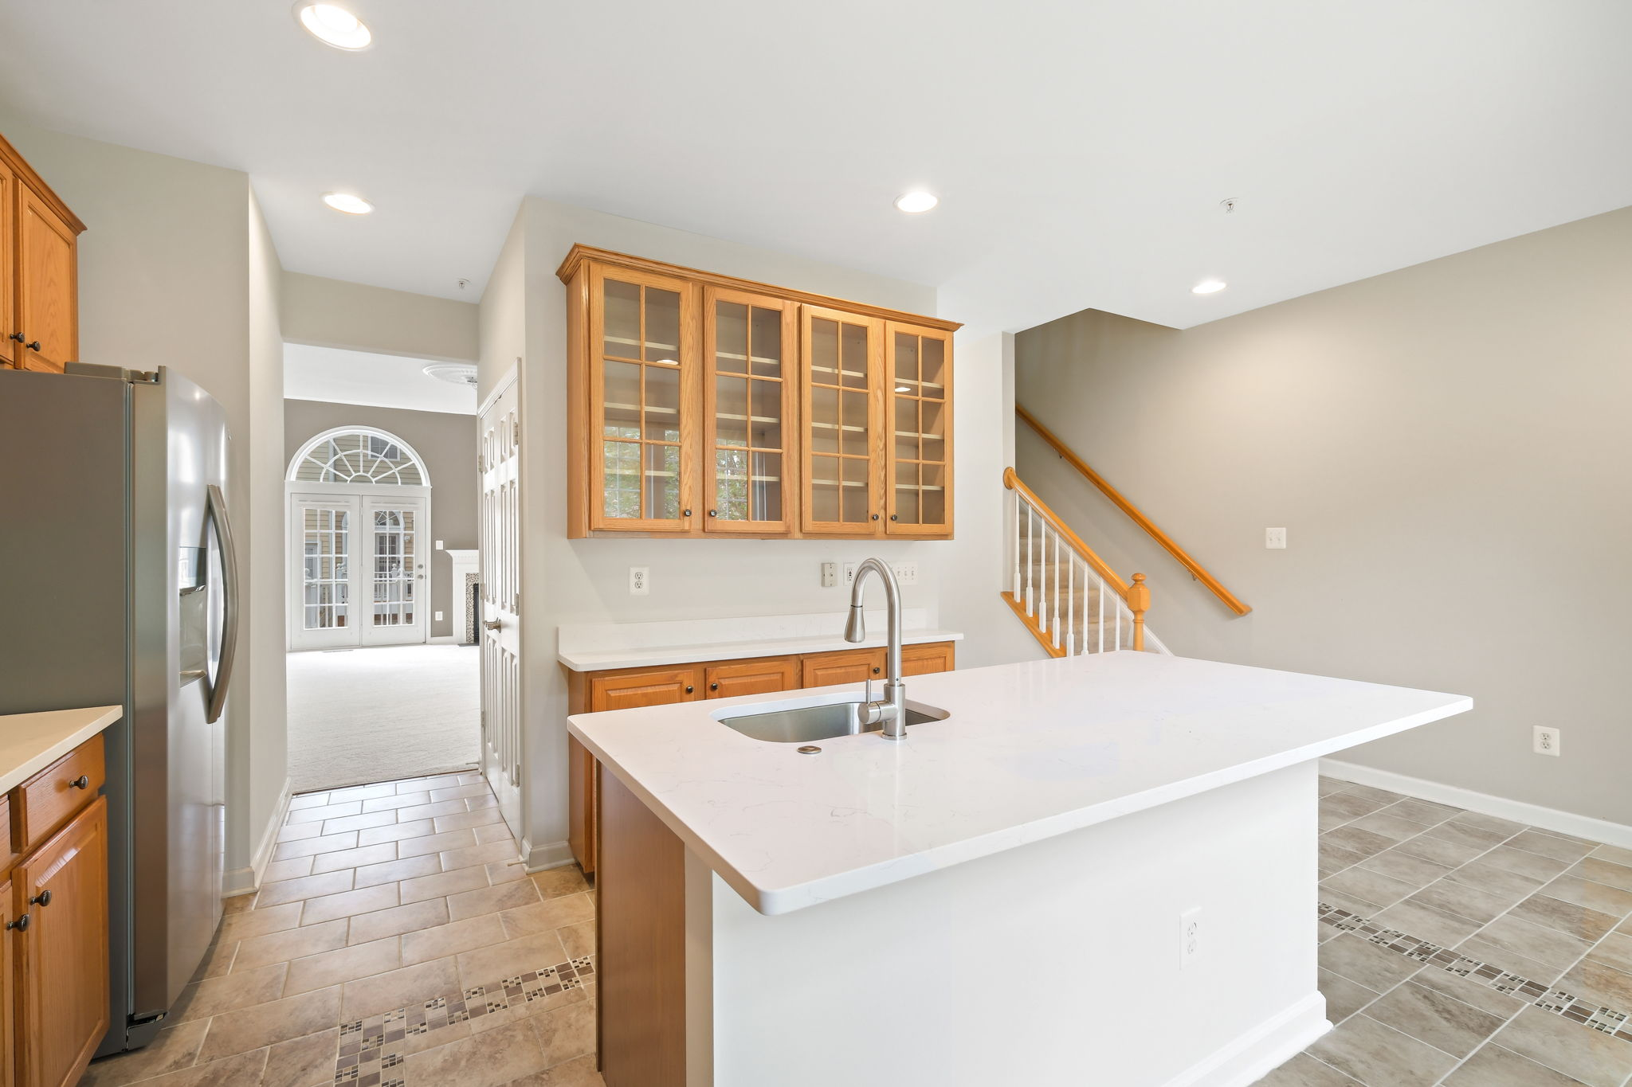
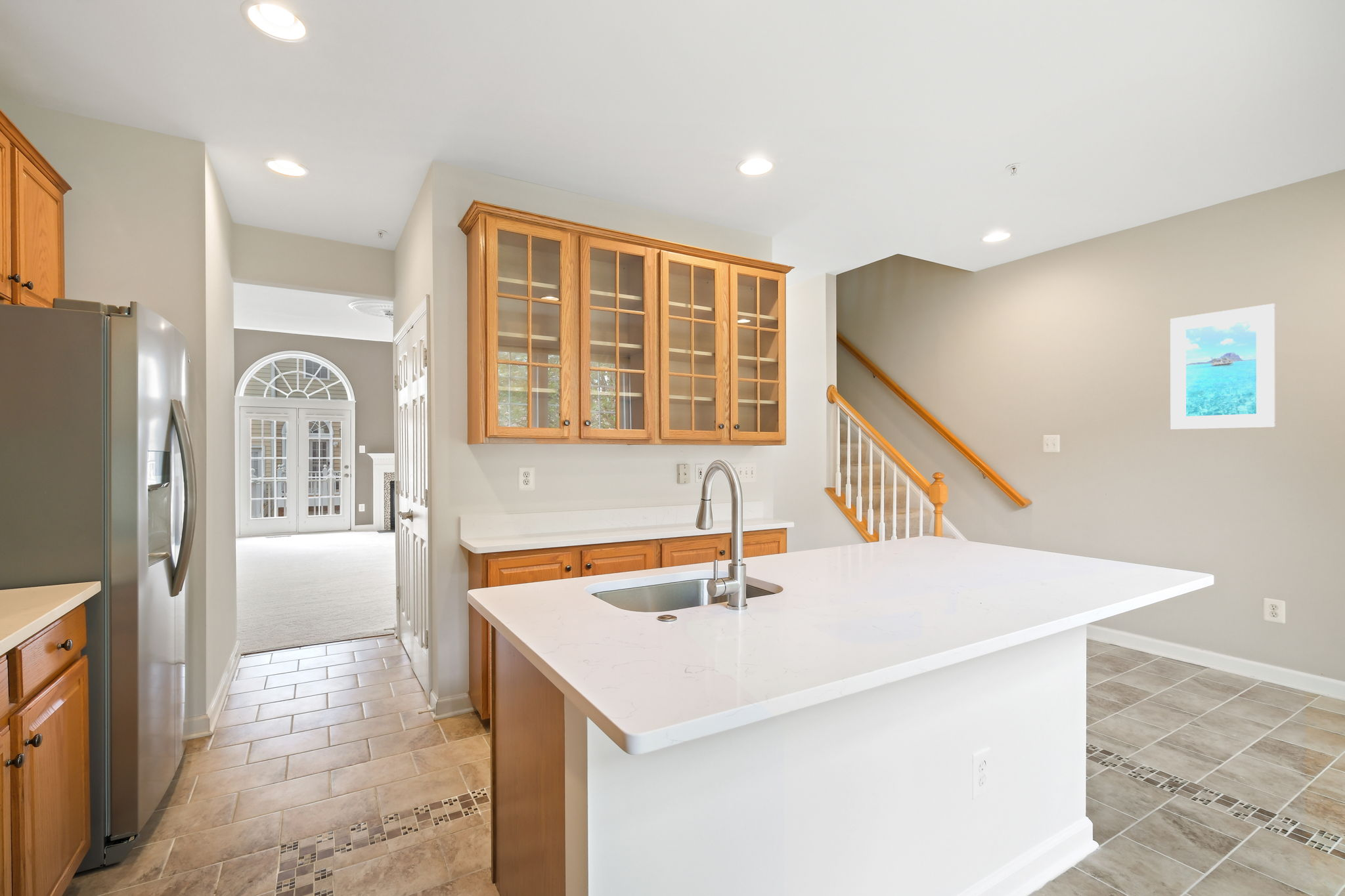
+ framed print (1220, 370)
